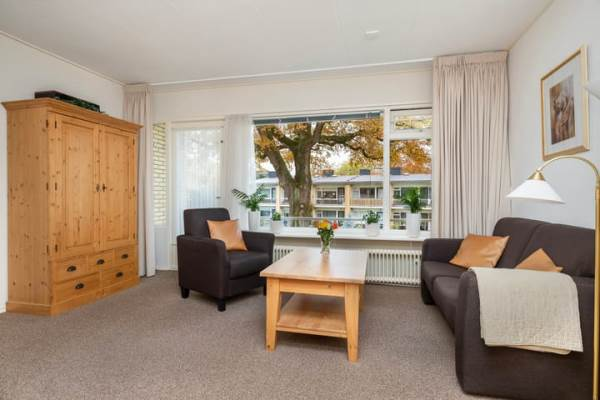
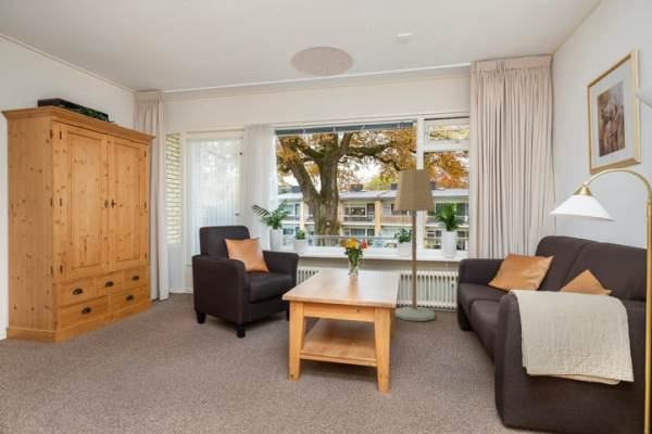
+ floor lamp (414, 243)
+ ceiling lamp (322, 61)
